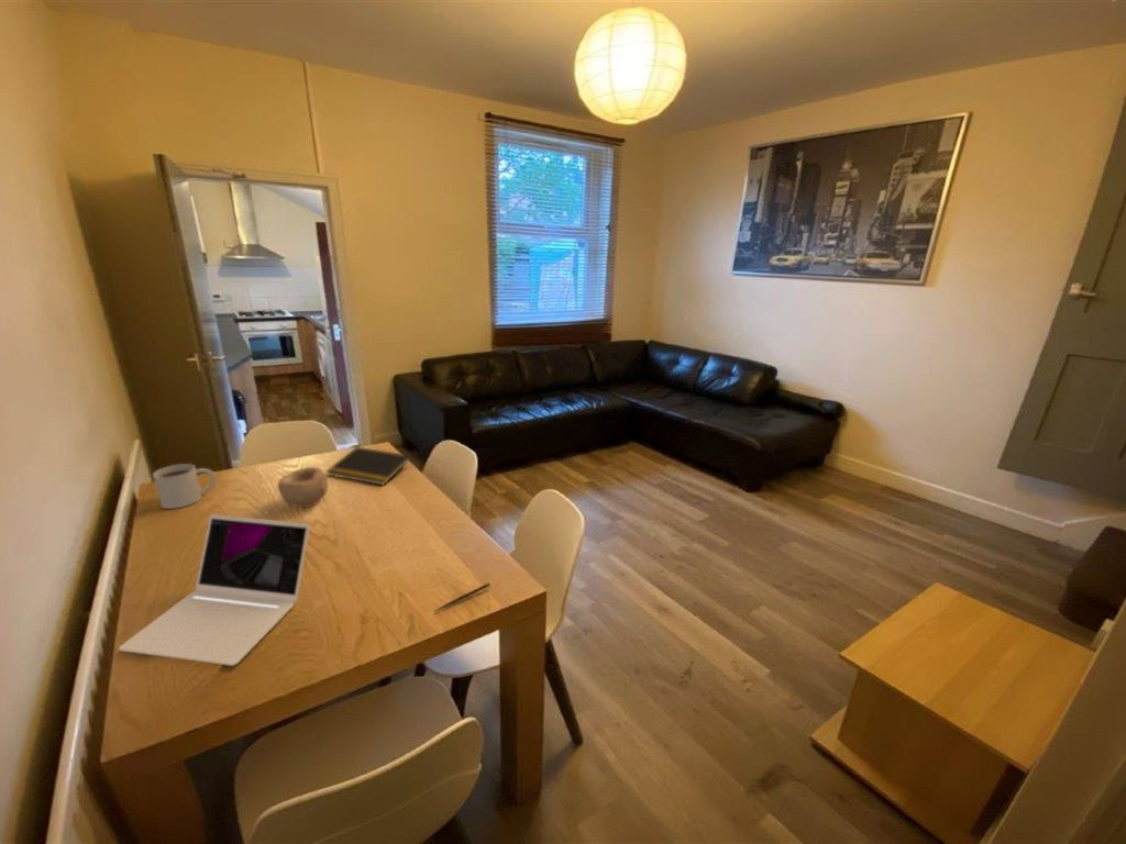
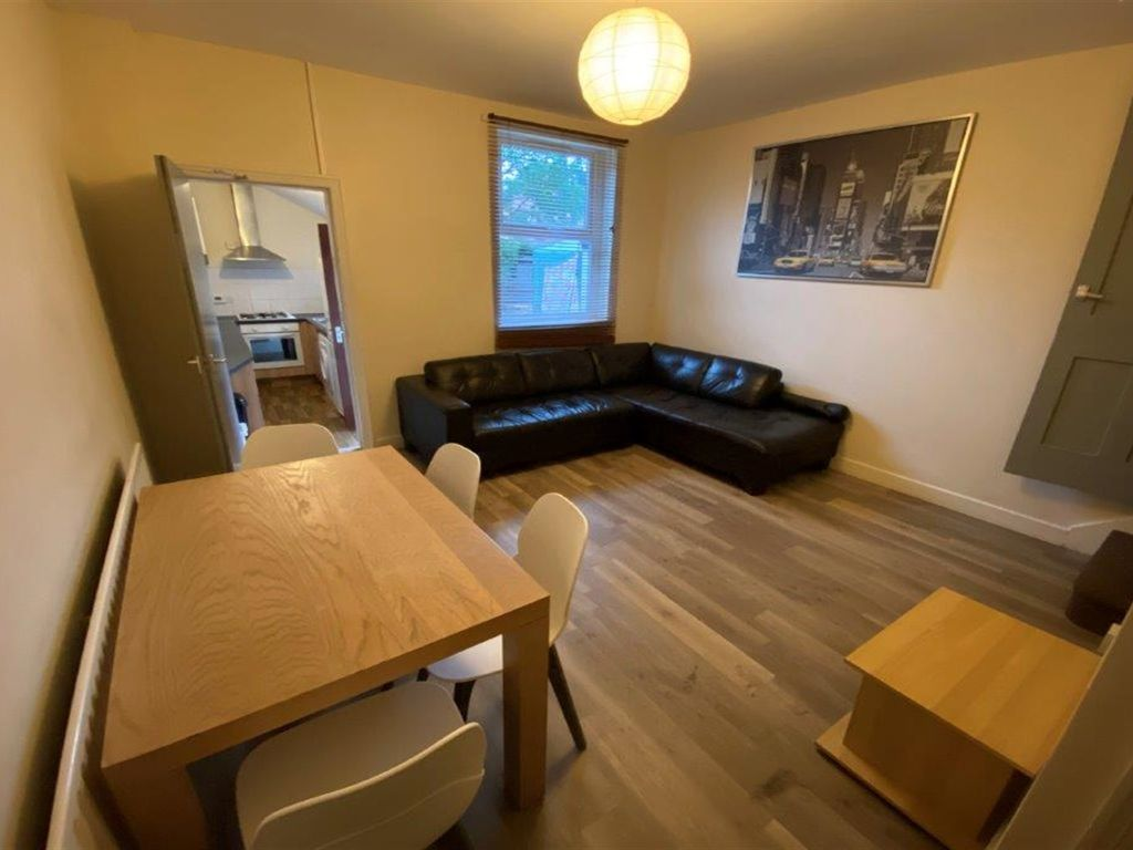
- bowl (303, 488)
- mug (187, 484)
- laptop (221, 578)
- pen (462, 597)
- notepad (368, 465)
